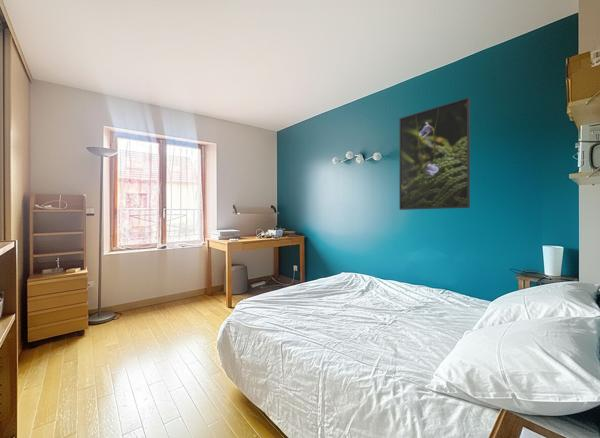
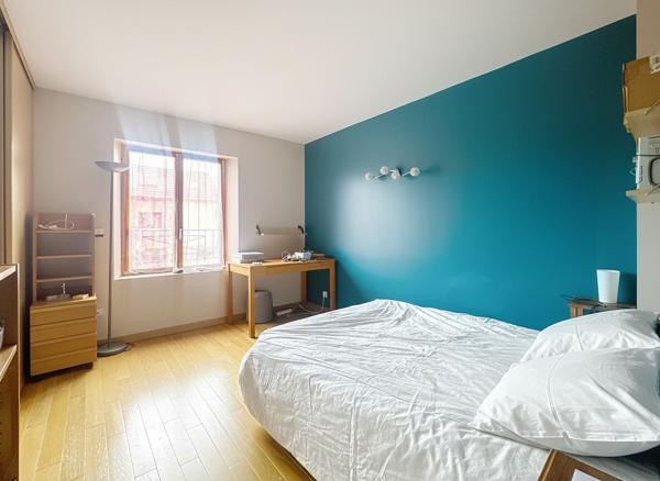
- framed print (431, 158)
